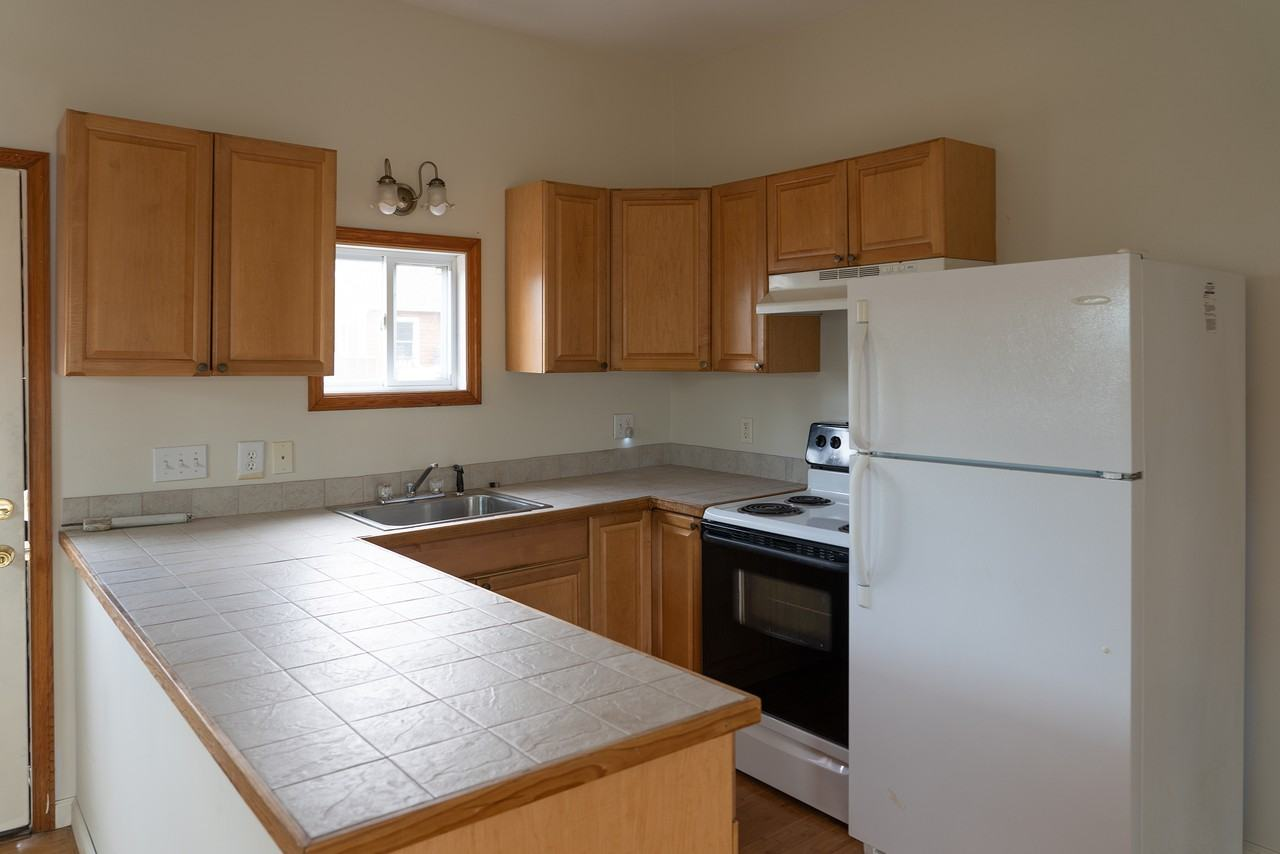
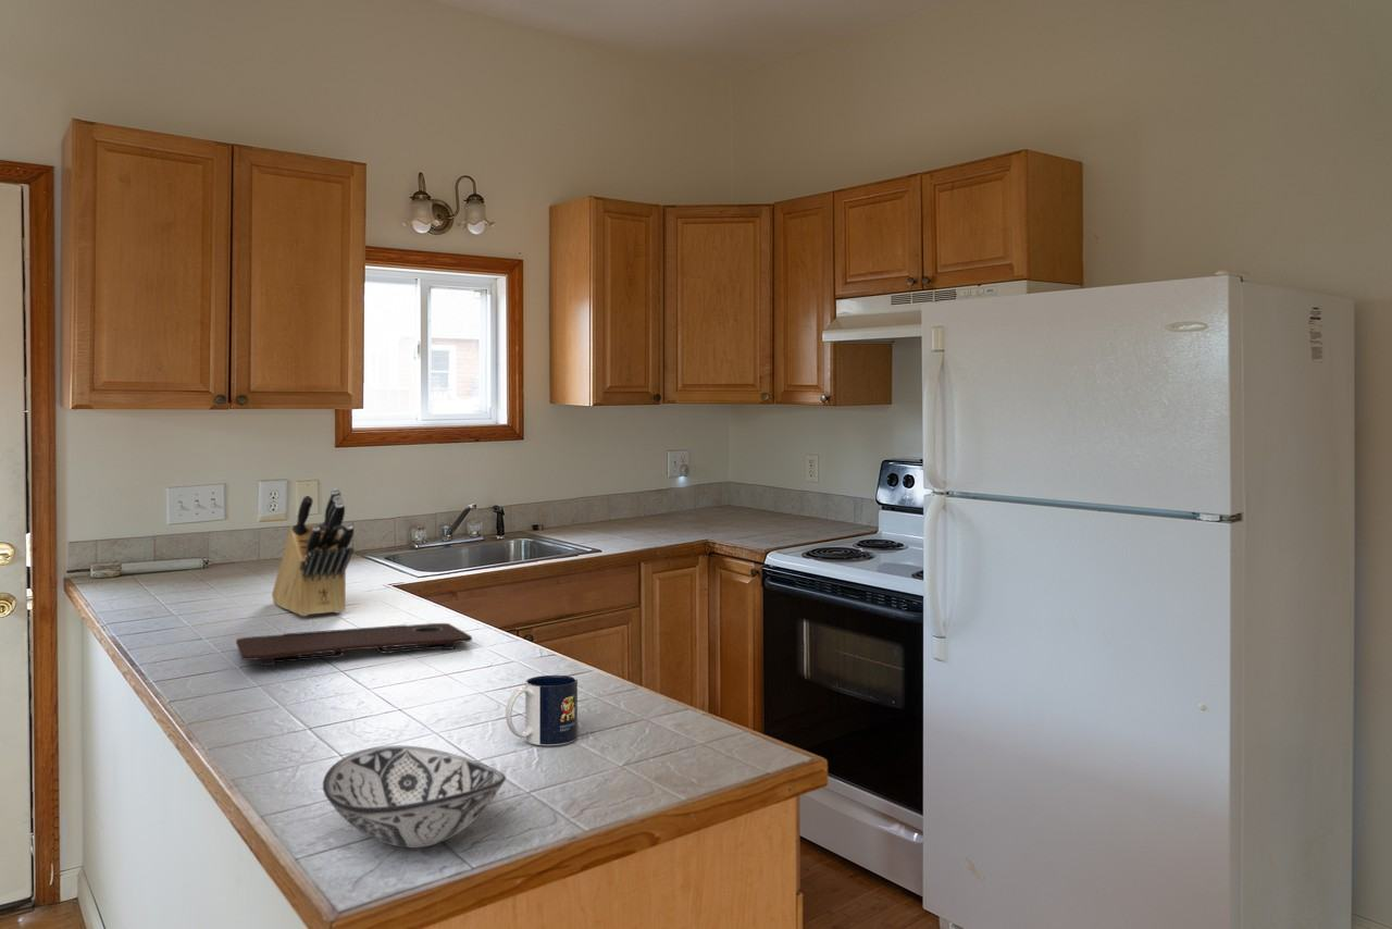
+ mug (540, 710)
+ knife block (312, 549)
+ cutting board (355, 643)
+ decorative bowl (414, 802)
